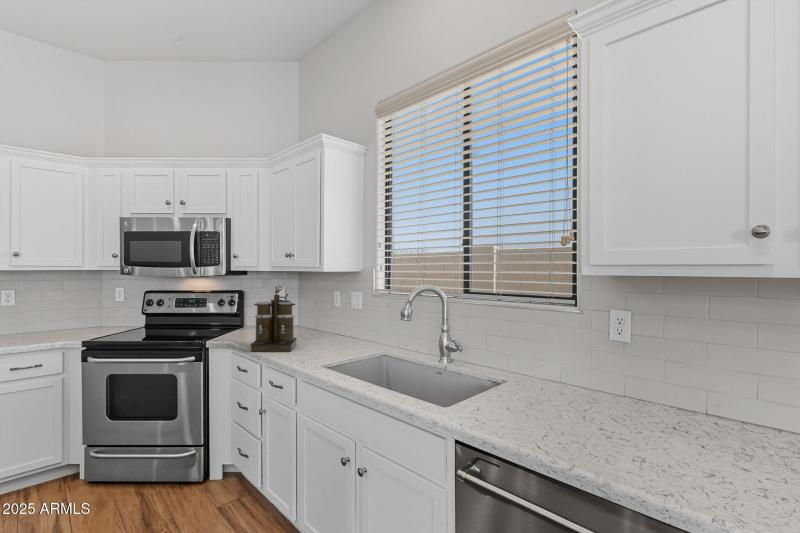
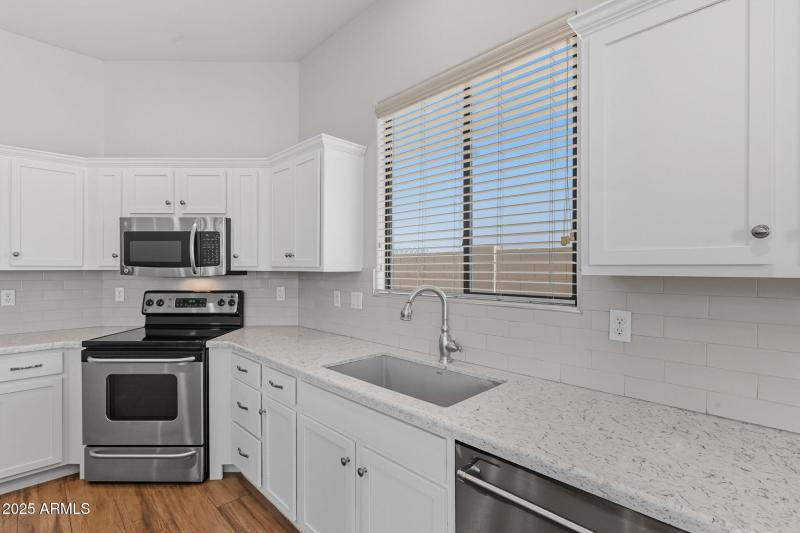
- coffee maker (274, 317)
